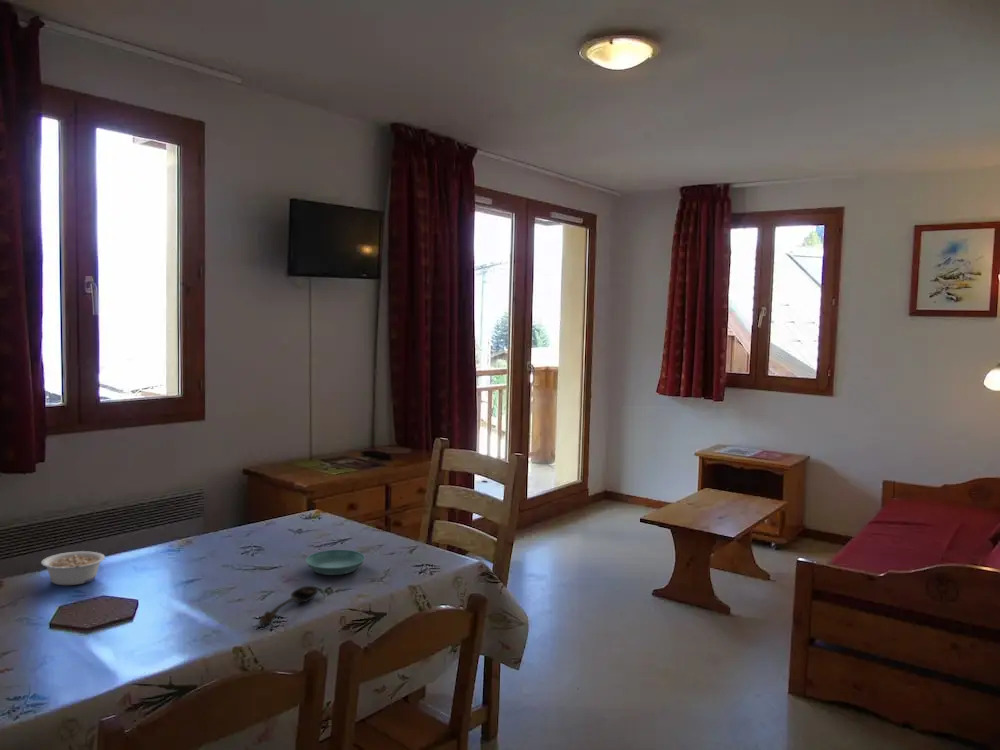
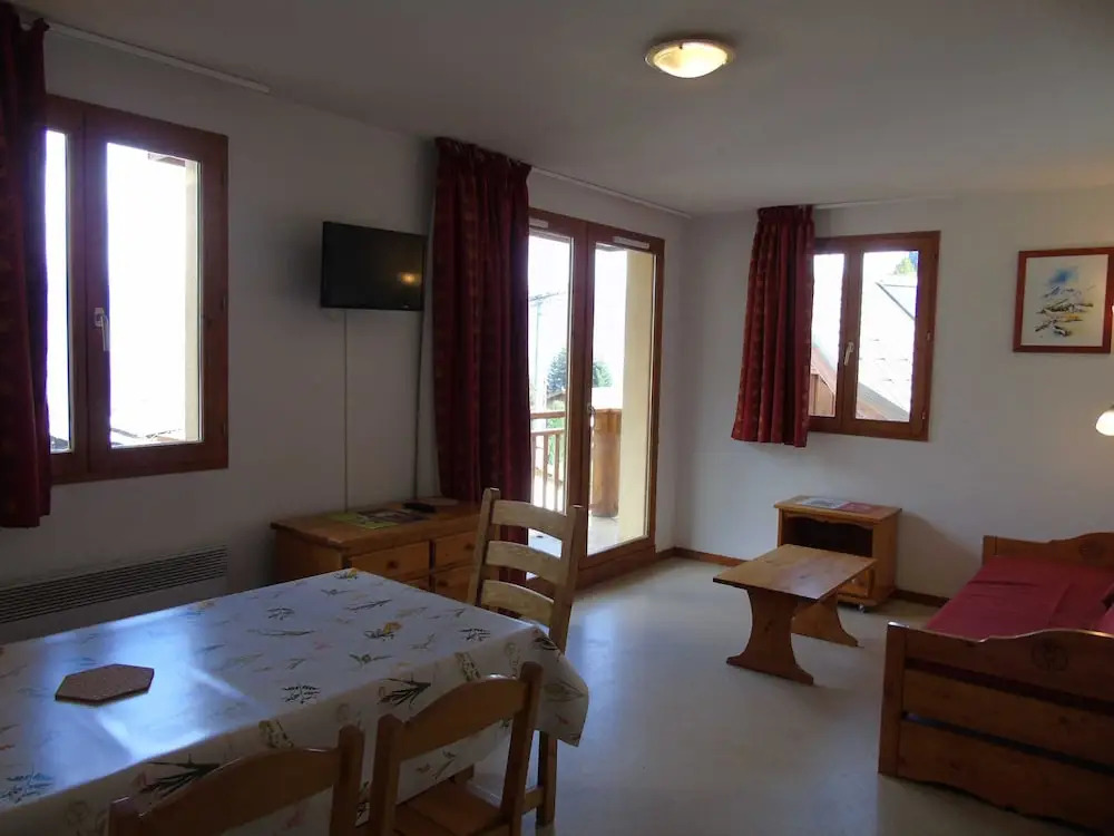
- saucer (335, 563)
- spoon (288, 602)
- legume (75, 567)
